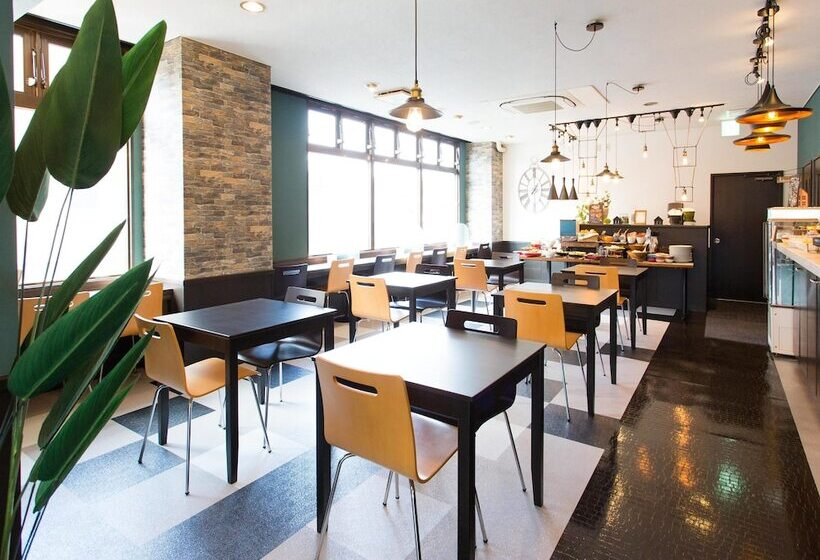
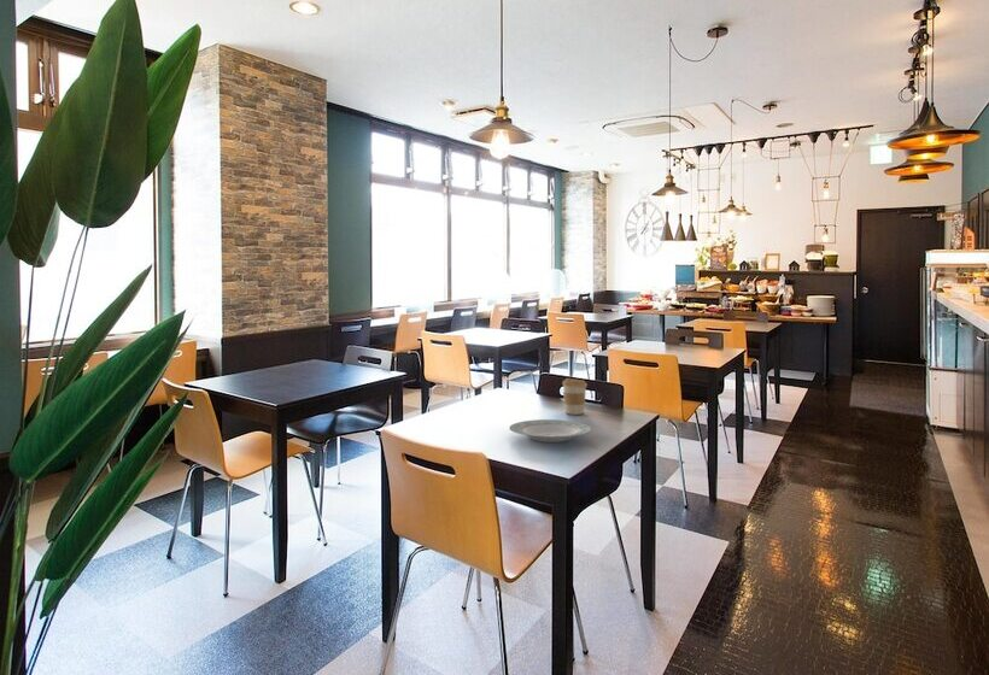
+ coffee cup (574, 395)
+ plate (550, 432)
